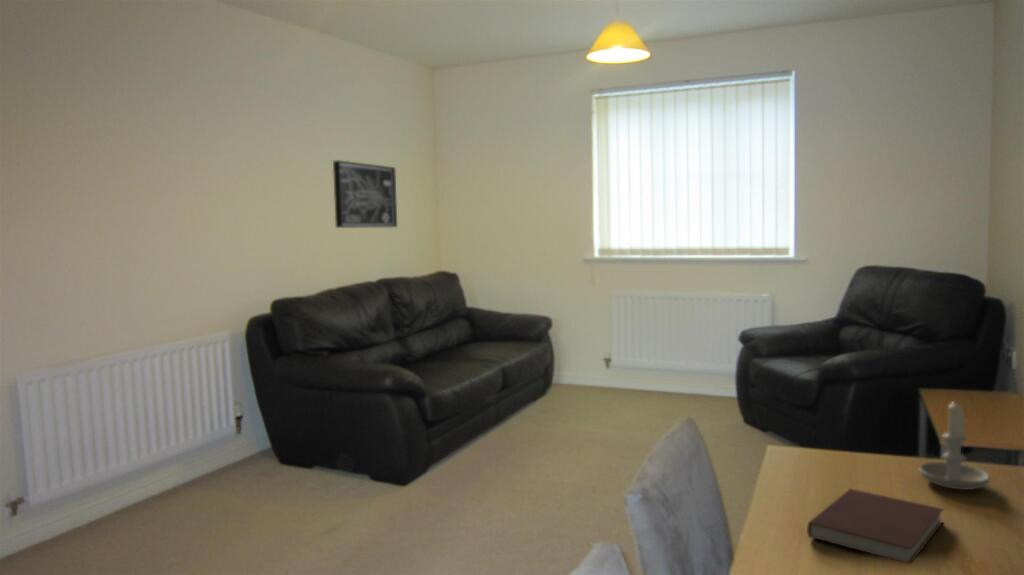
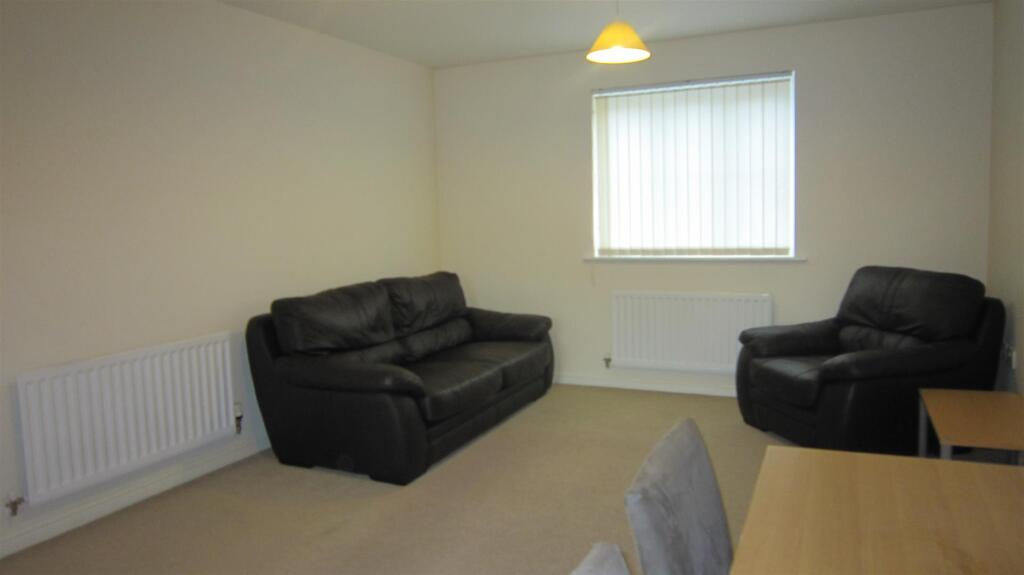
- notebook (876, 522)
- wall art (367, 195)
- candle (954, 442)
